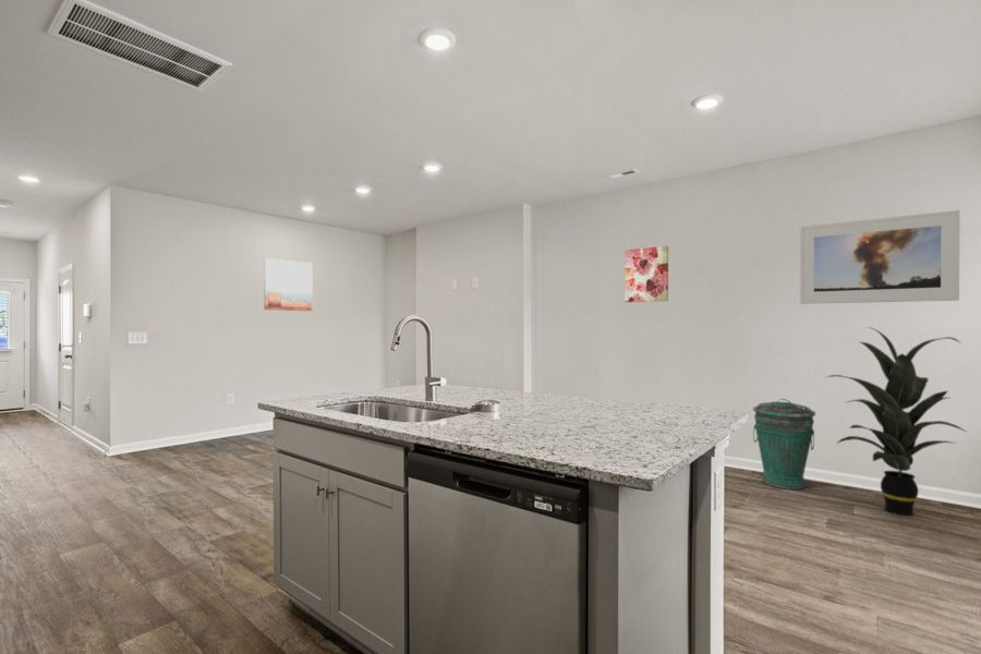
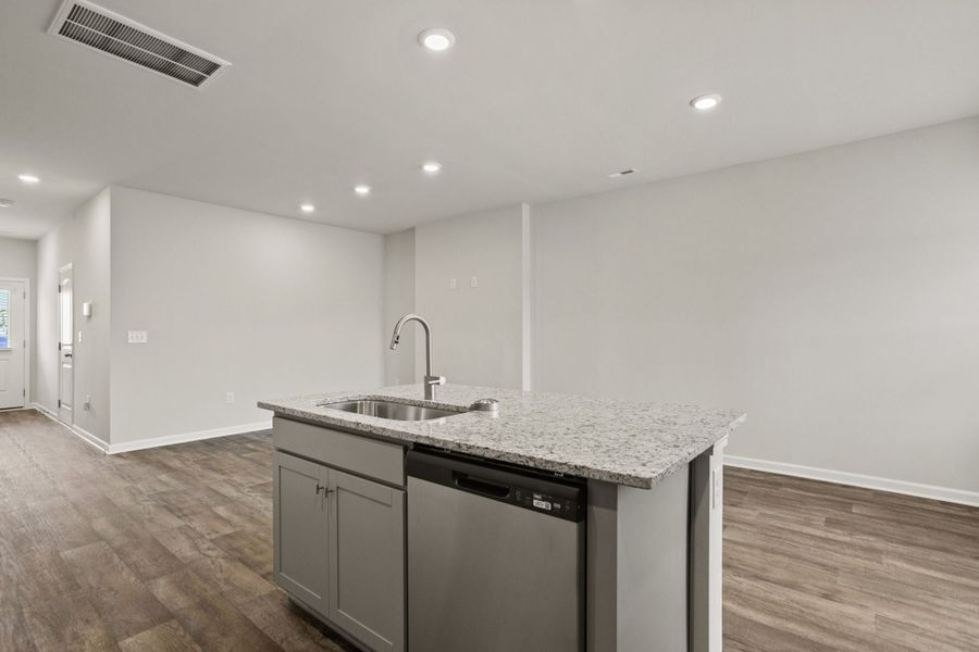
- wall art (289, 286)
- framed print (873, 261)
- indoor plant (891, 417)
- trash can (783, 440)
- wall art (645, 275)
